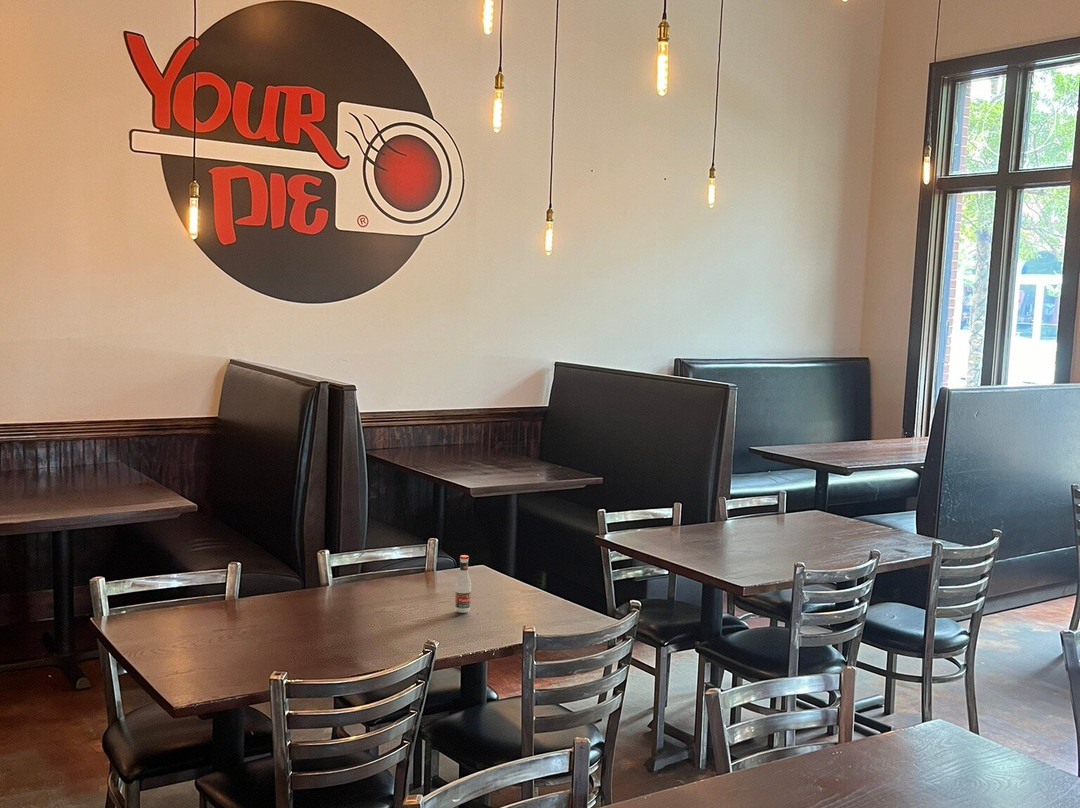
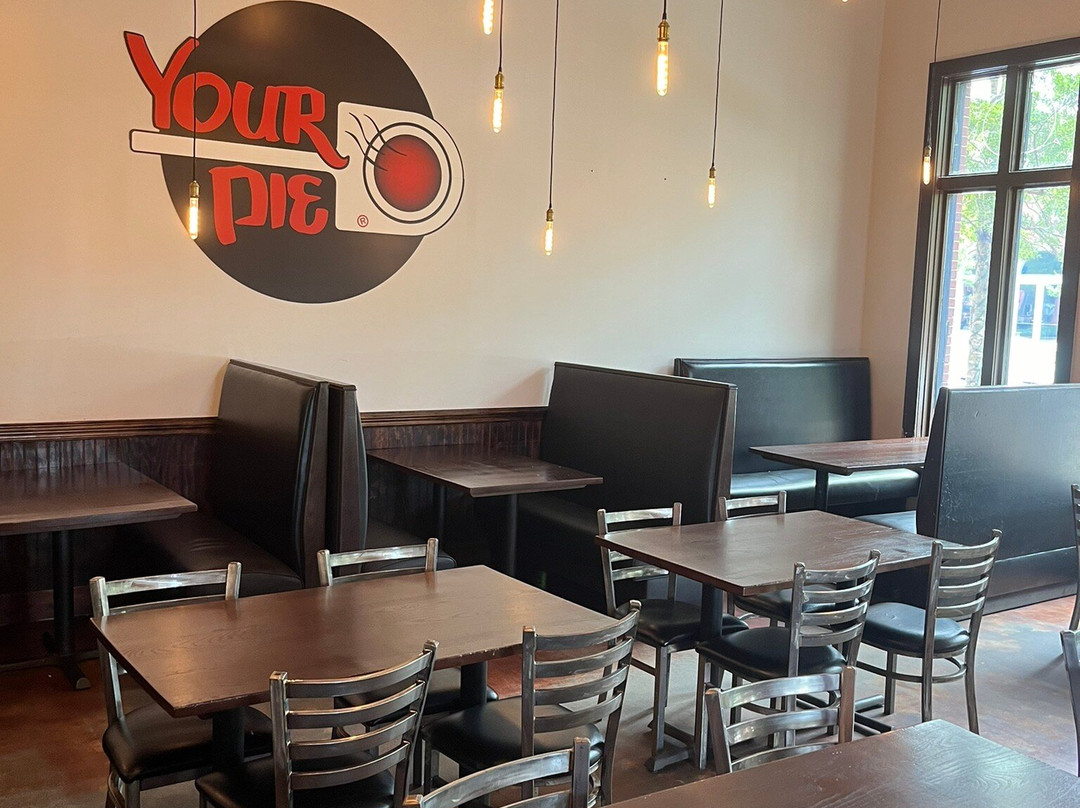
- tabasco sauce (463, 583)
